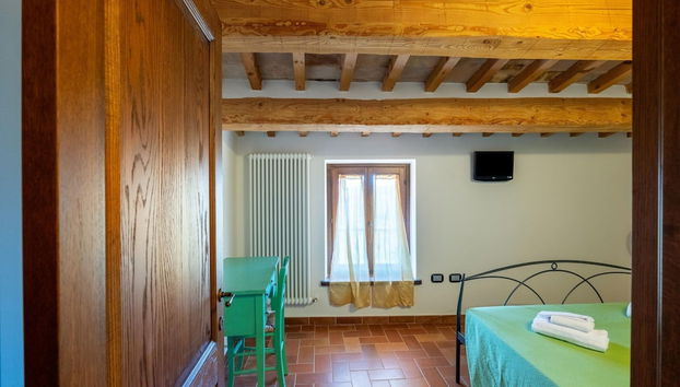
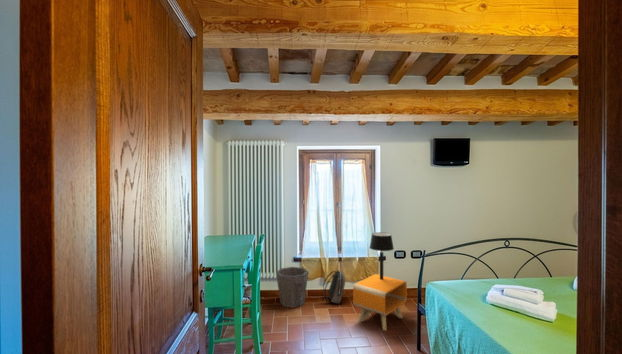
+ nightstand (380, 300)
+ waste bin (292, 287)
+ backpack (334, 284)
+ table lamp (381, 256)
